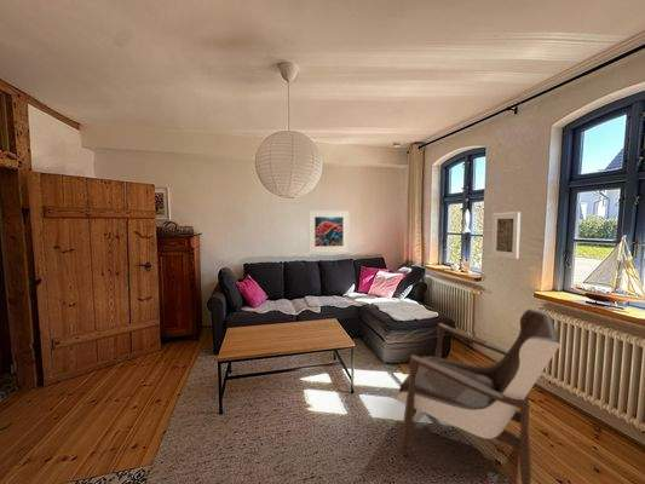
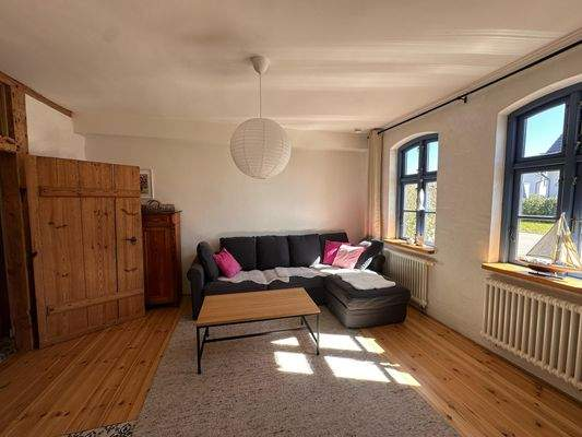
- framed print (505, 235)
- armchair (473, 378)
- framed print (328, 231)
